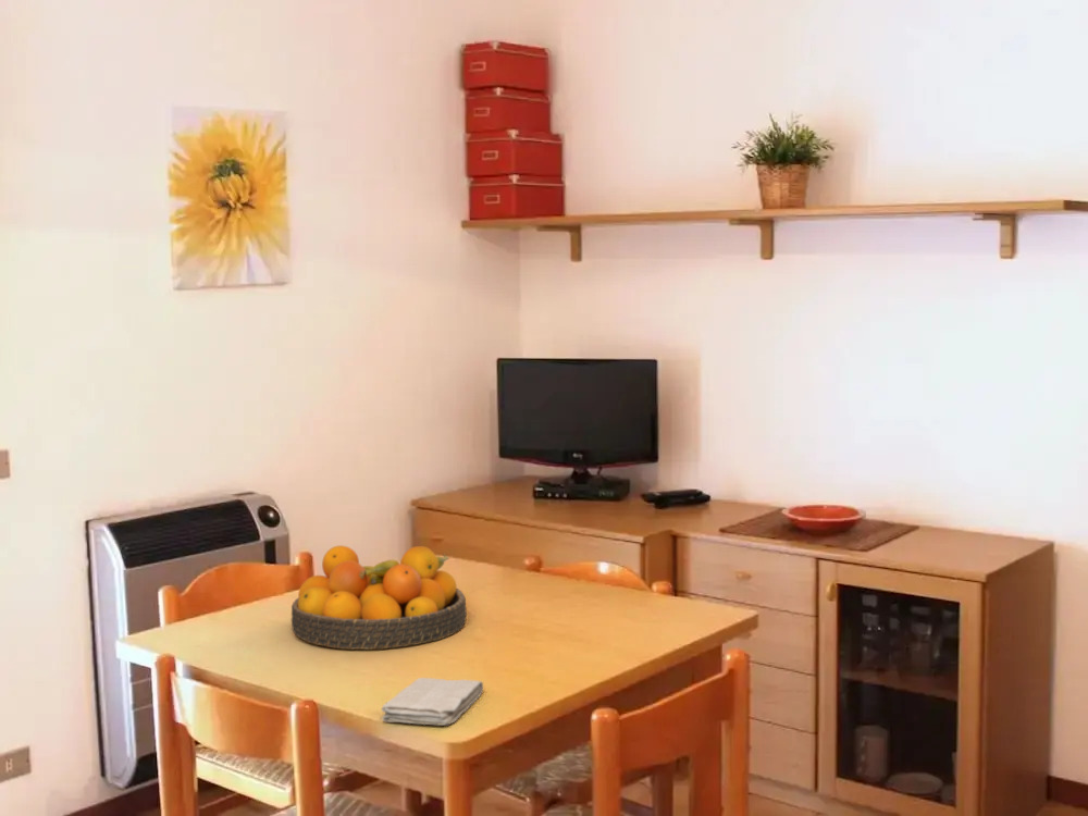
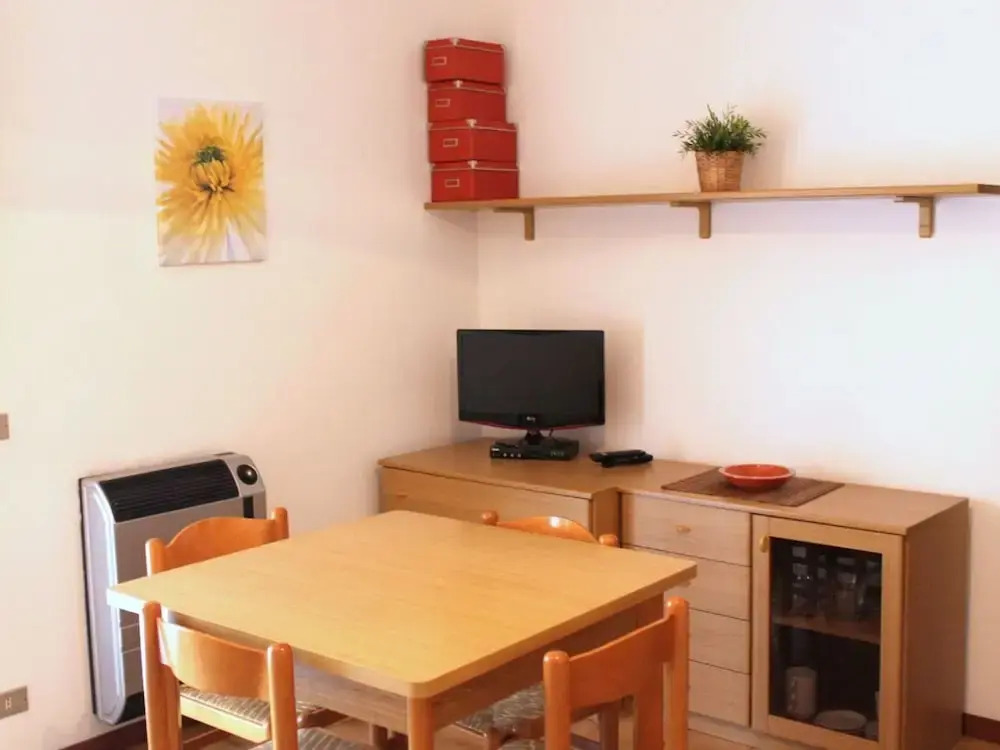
- washcloth (433, 698)
- fruit bowl (379, 588)
